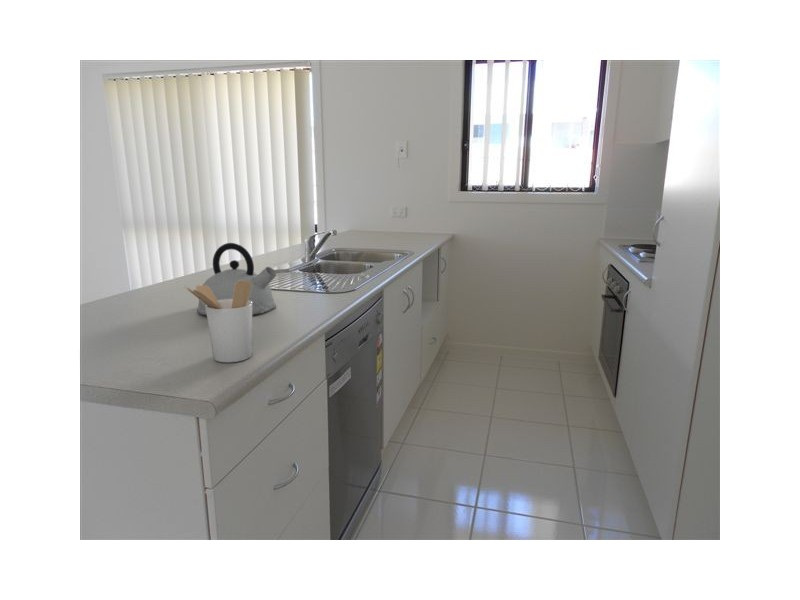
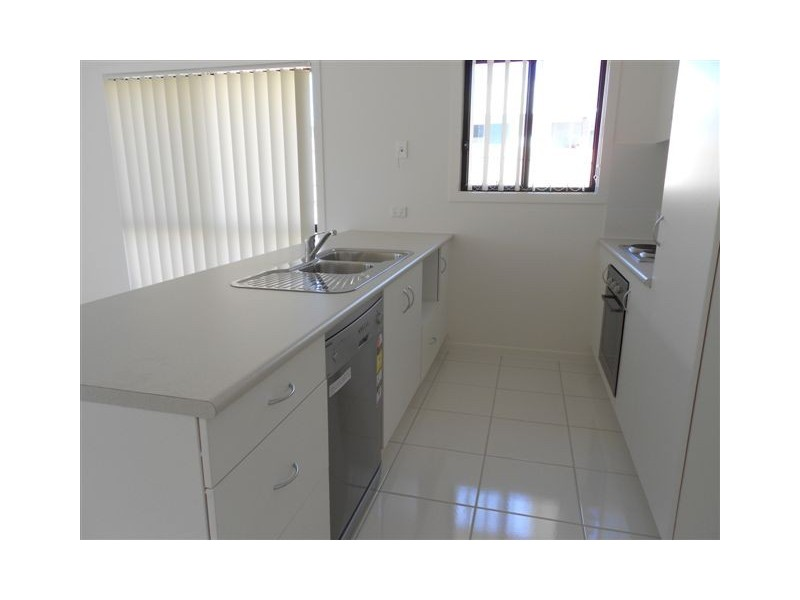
- utensil holder (220, 319)
- kettle (238, 276)
